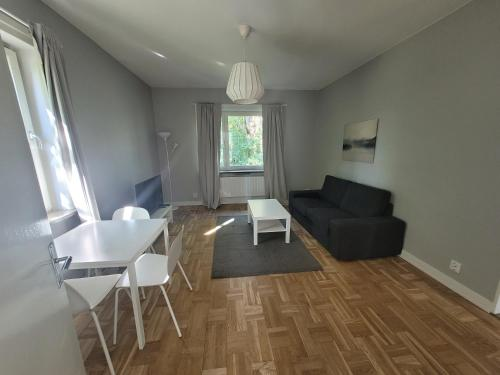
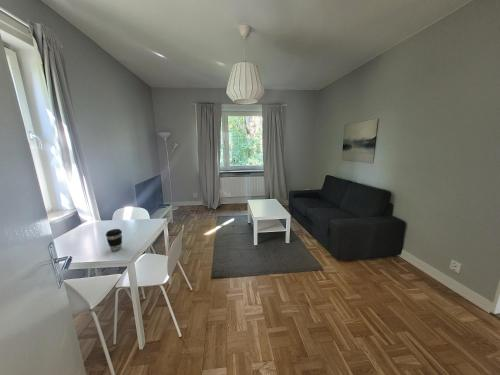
+ coffee cup (115, 240)
